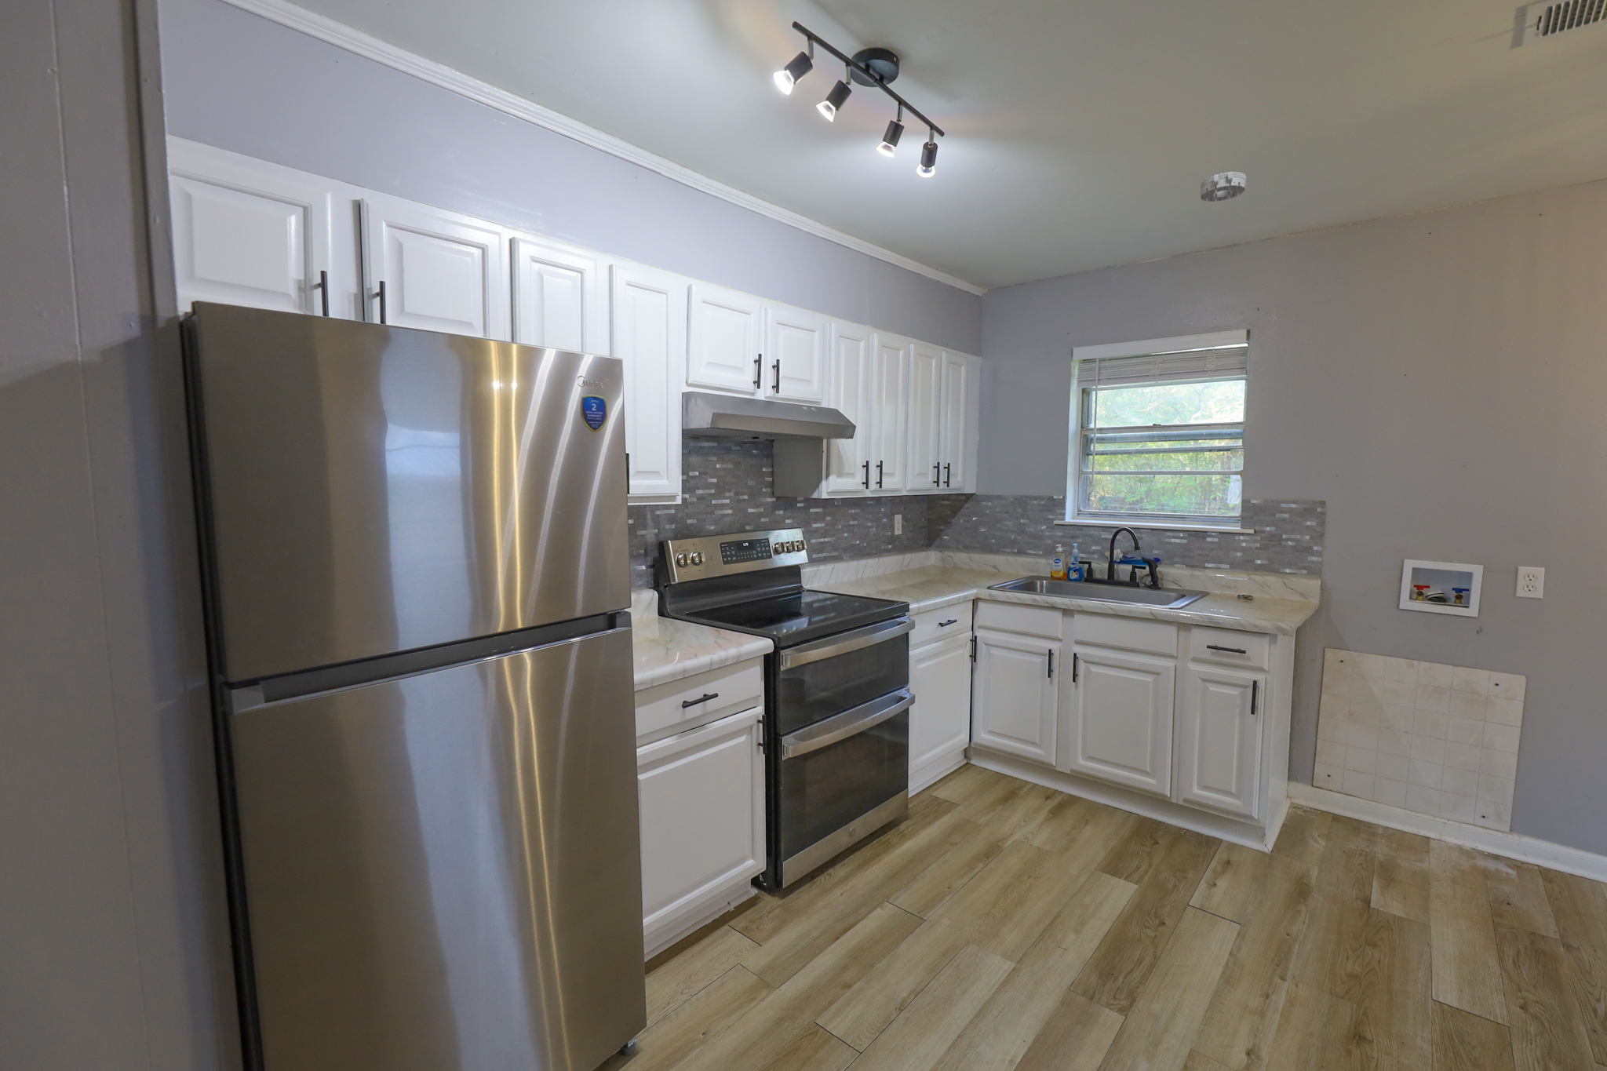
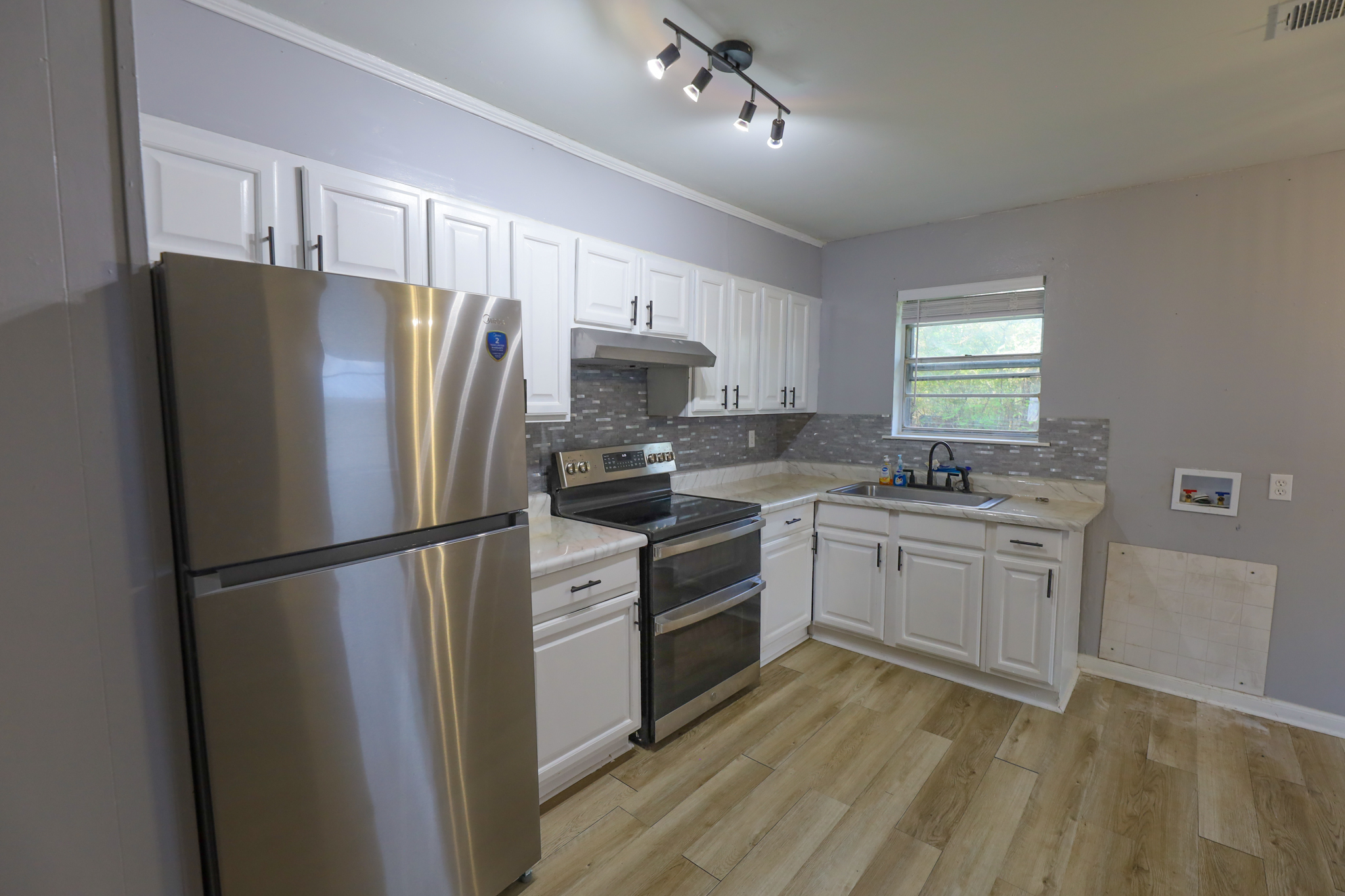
- smoke detector (1222, 186)
